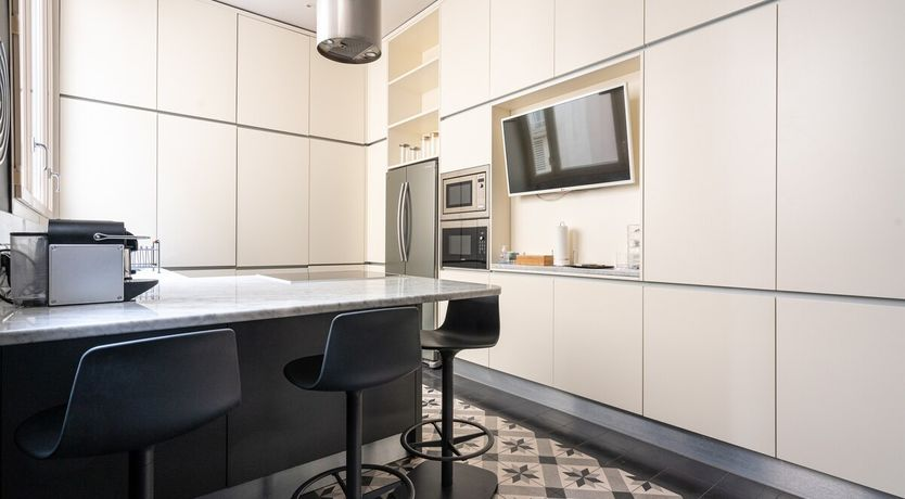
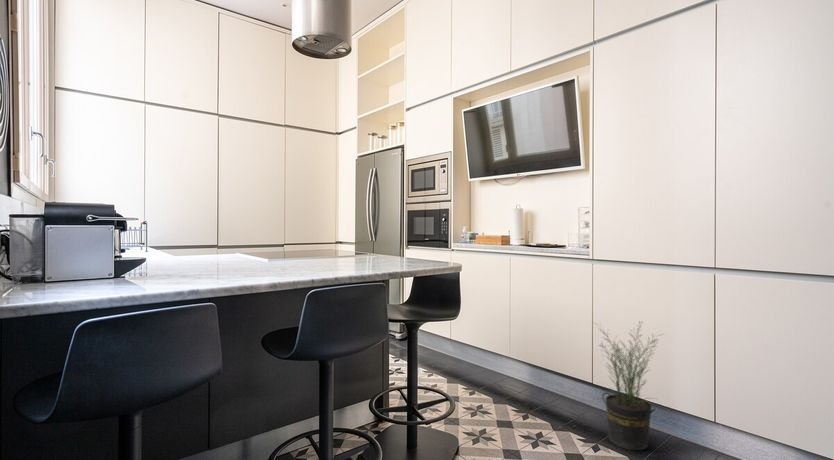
+ potted plant (627, 381)
